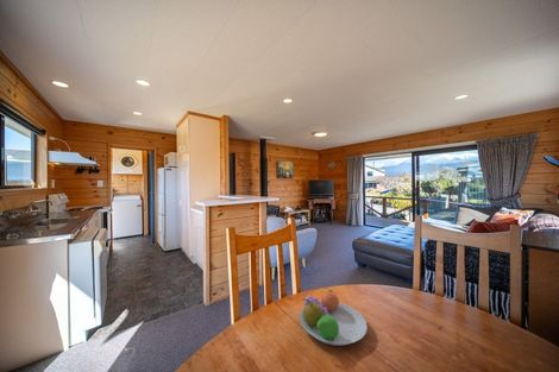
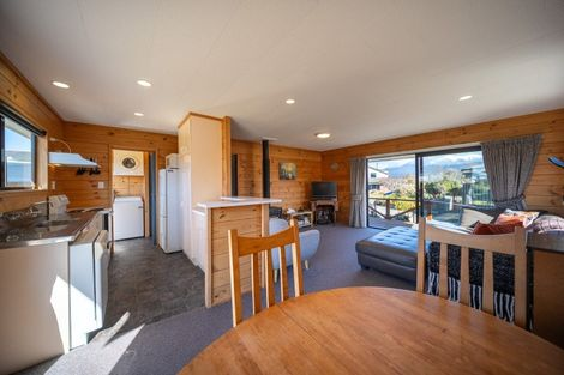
- fruit bowl (329, 313)
